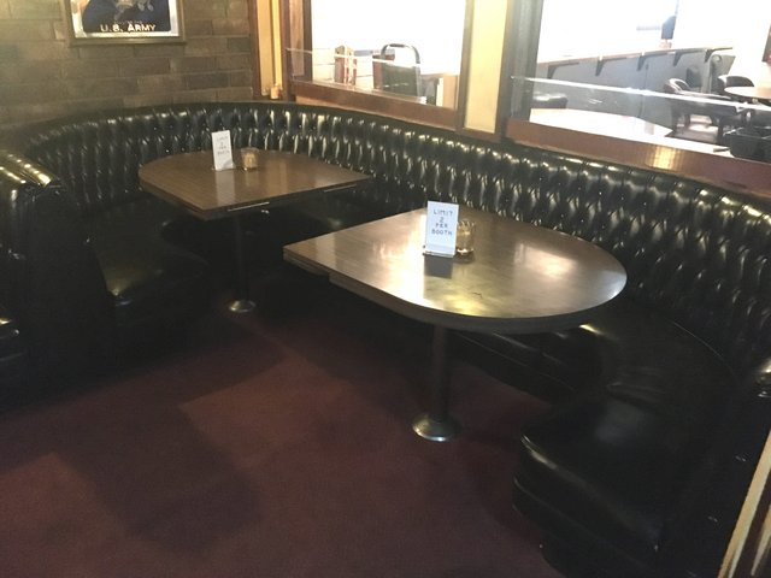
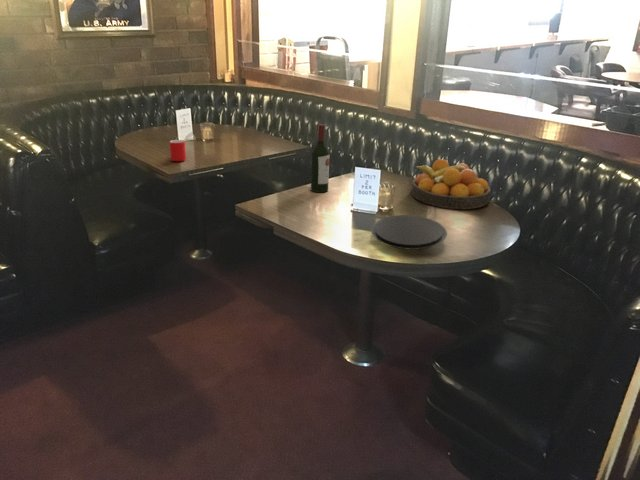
+ wine bottle (320, 158)
+ mug (177, 149)
+ fruit bowl (451, 180)
+ plate (408, 233)
